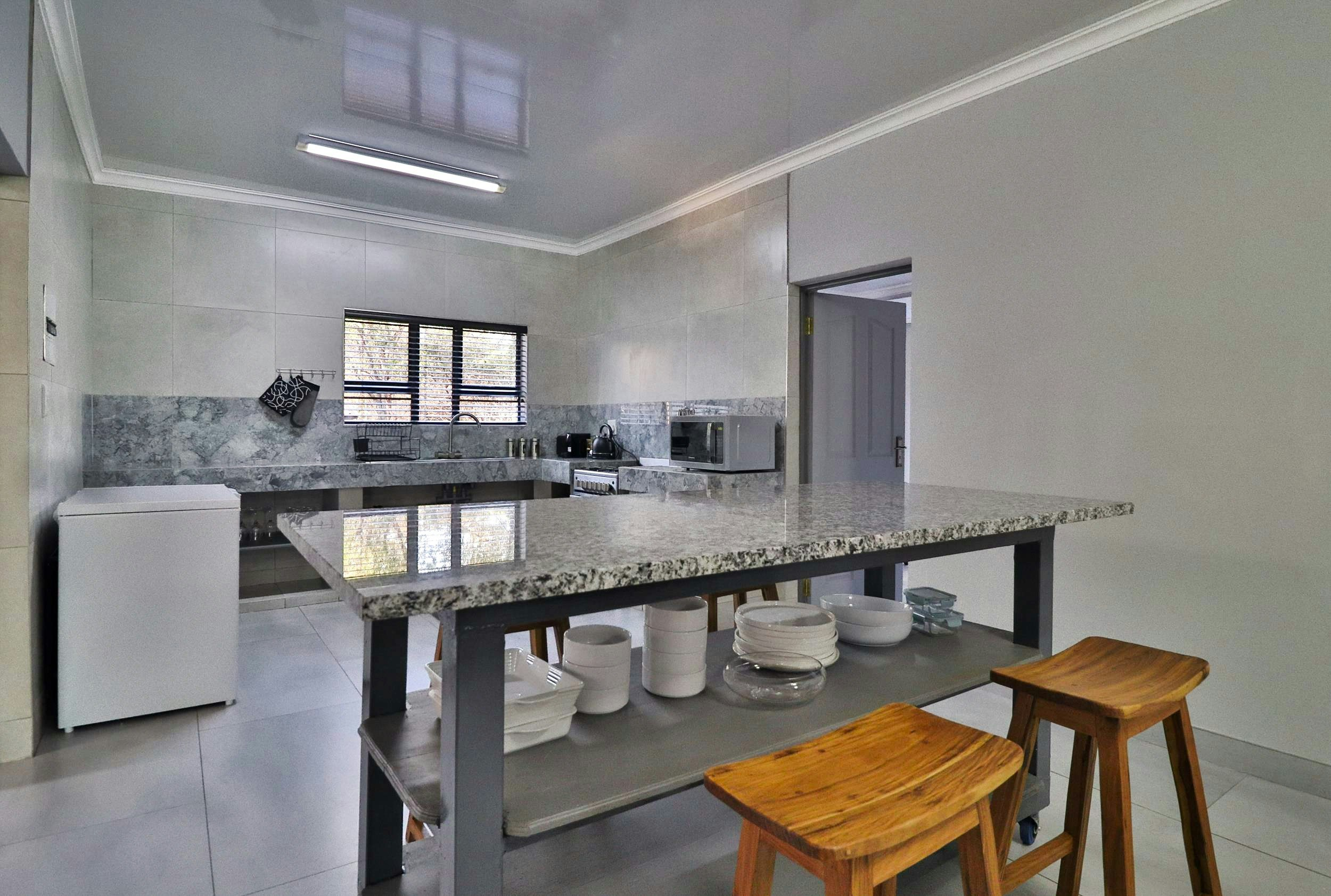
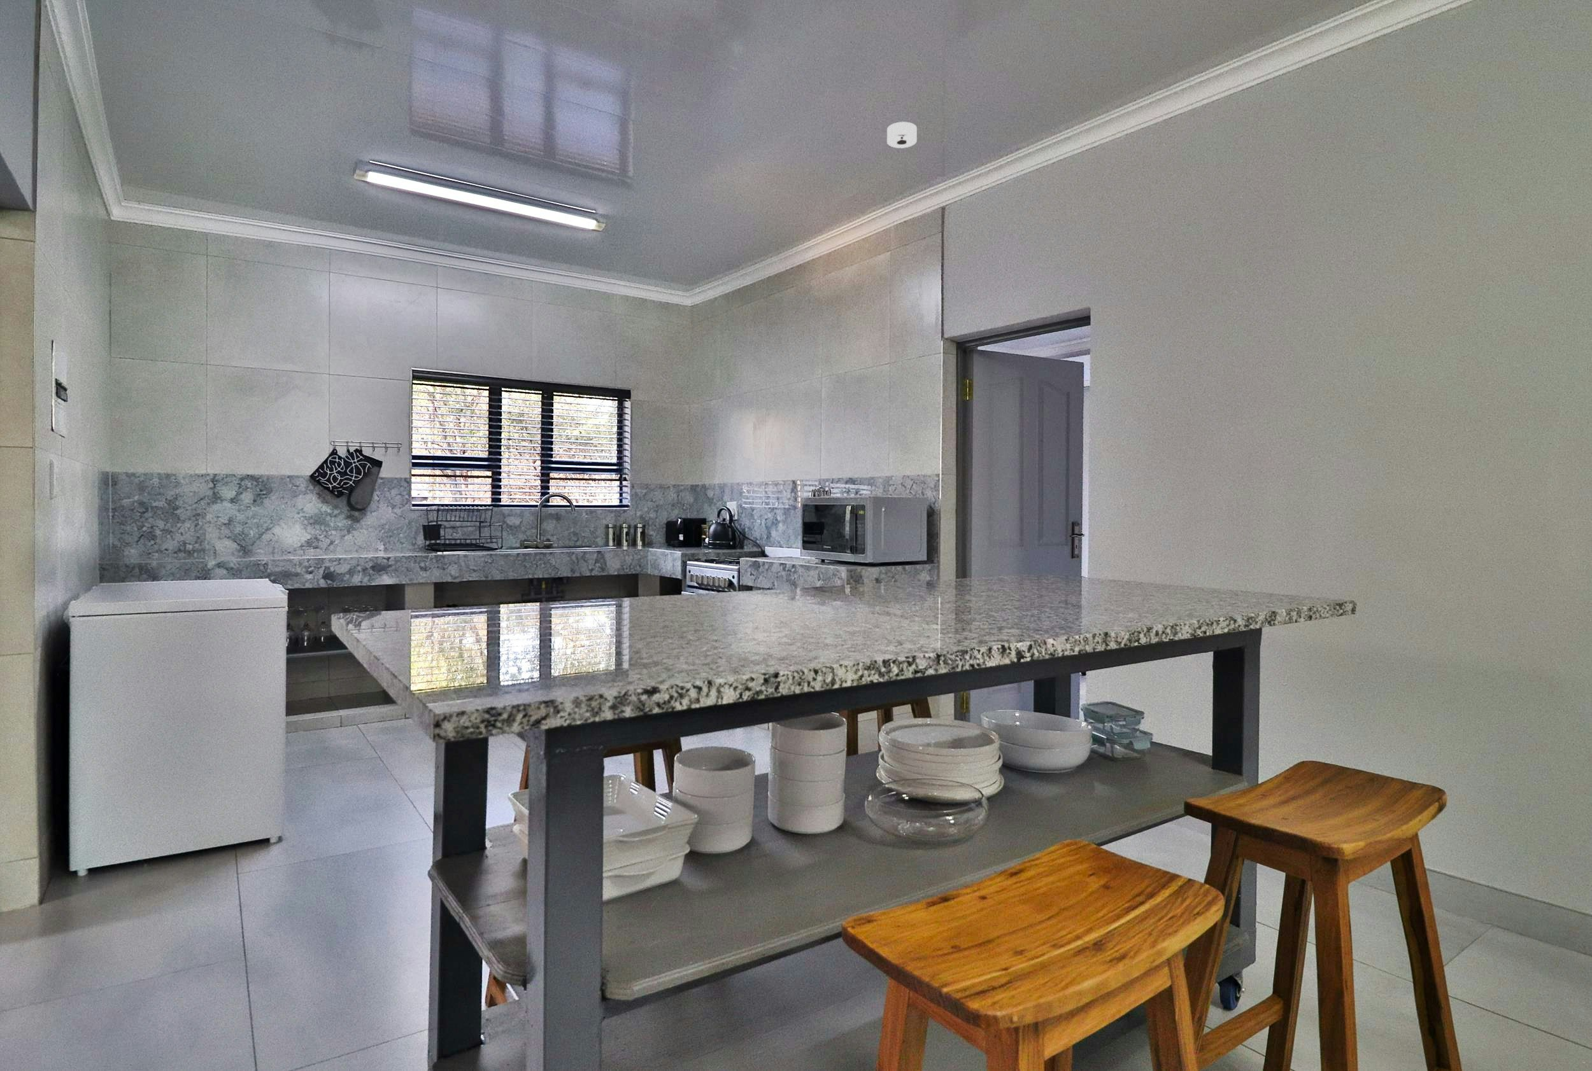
+ smoke detector (902, 135)
